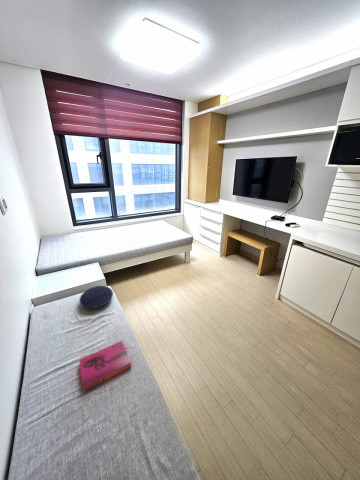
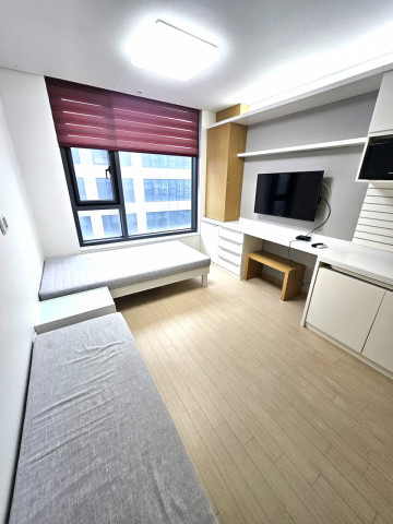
- hardback book (105, 363)
- cushion (96, 296)
